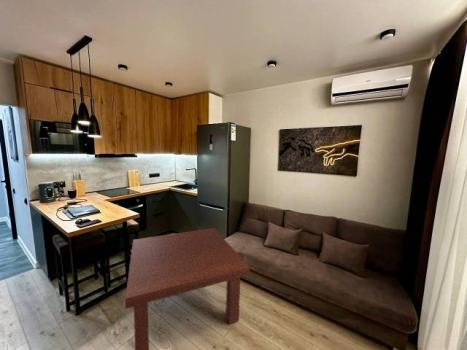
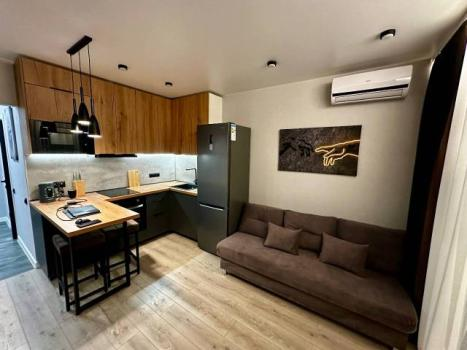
- coffee table (184, 277)
